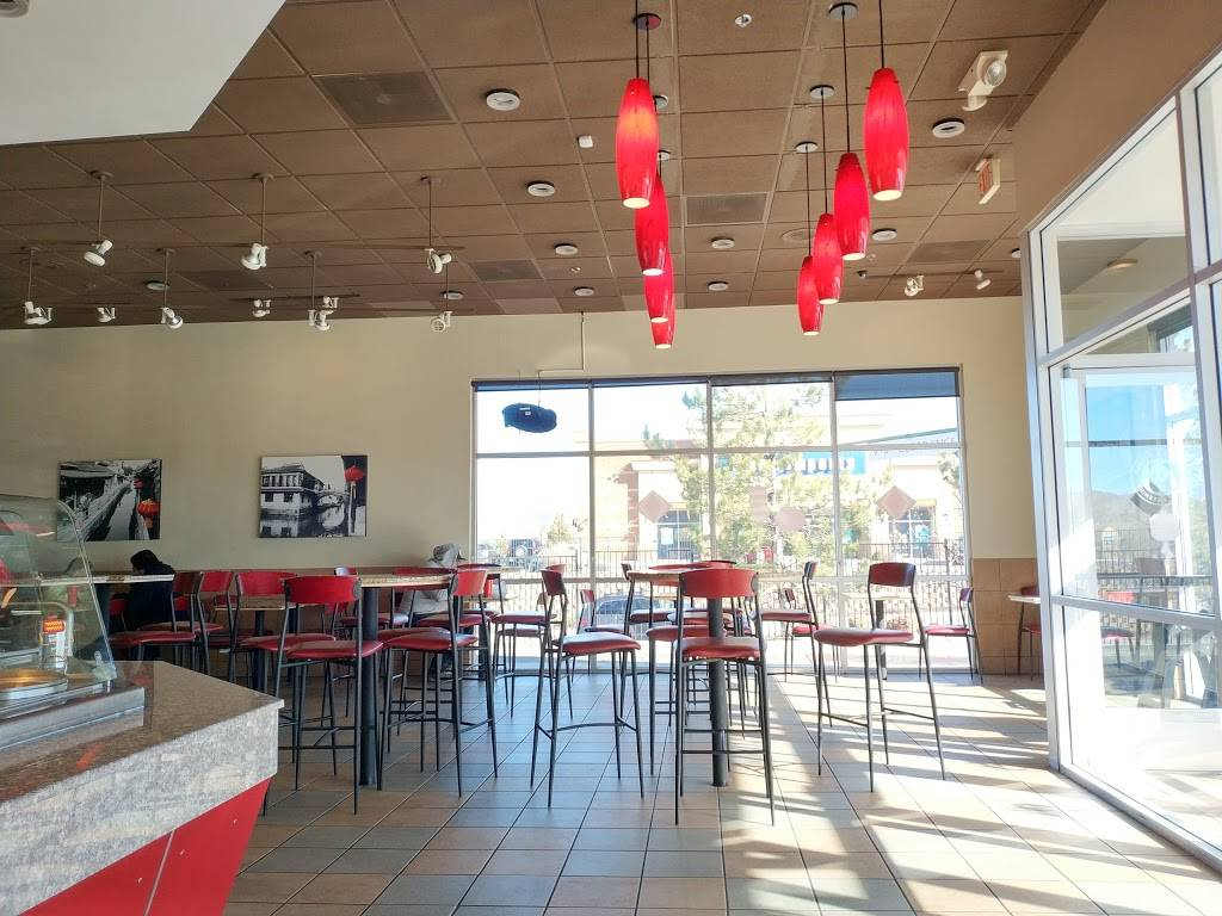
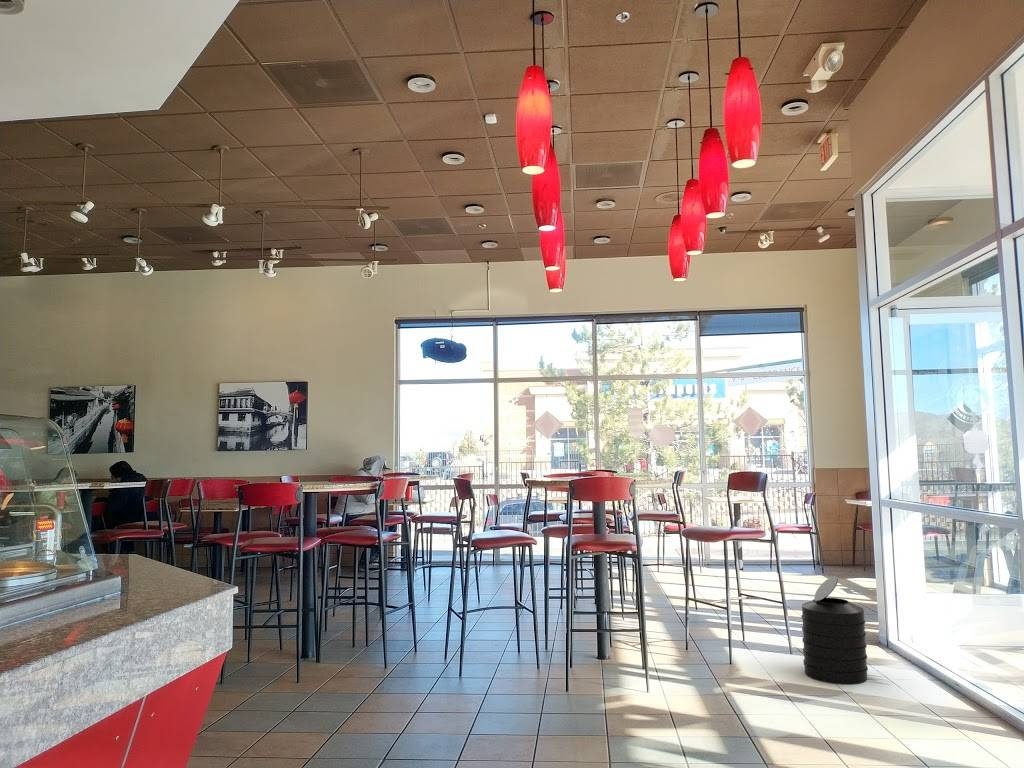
+ trash can (833, 625)
